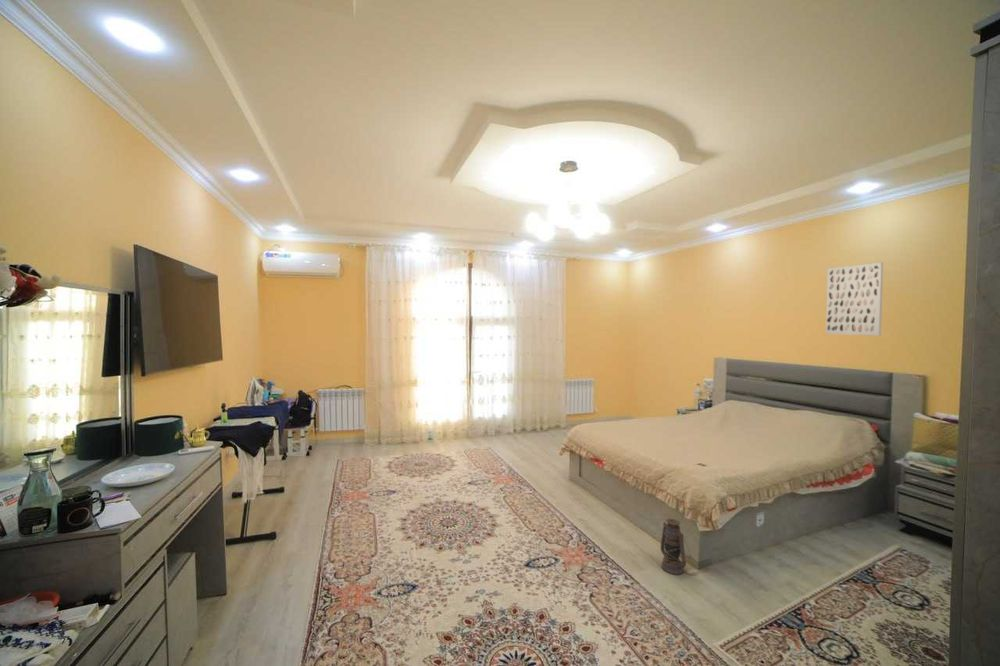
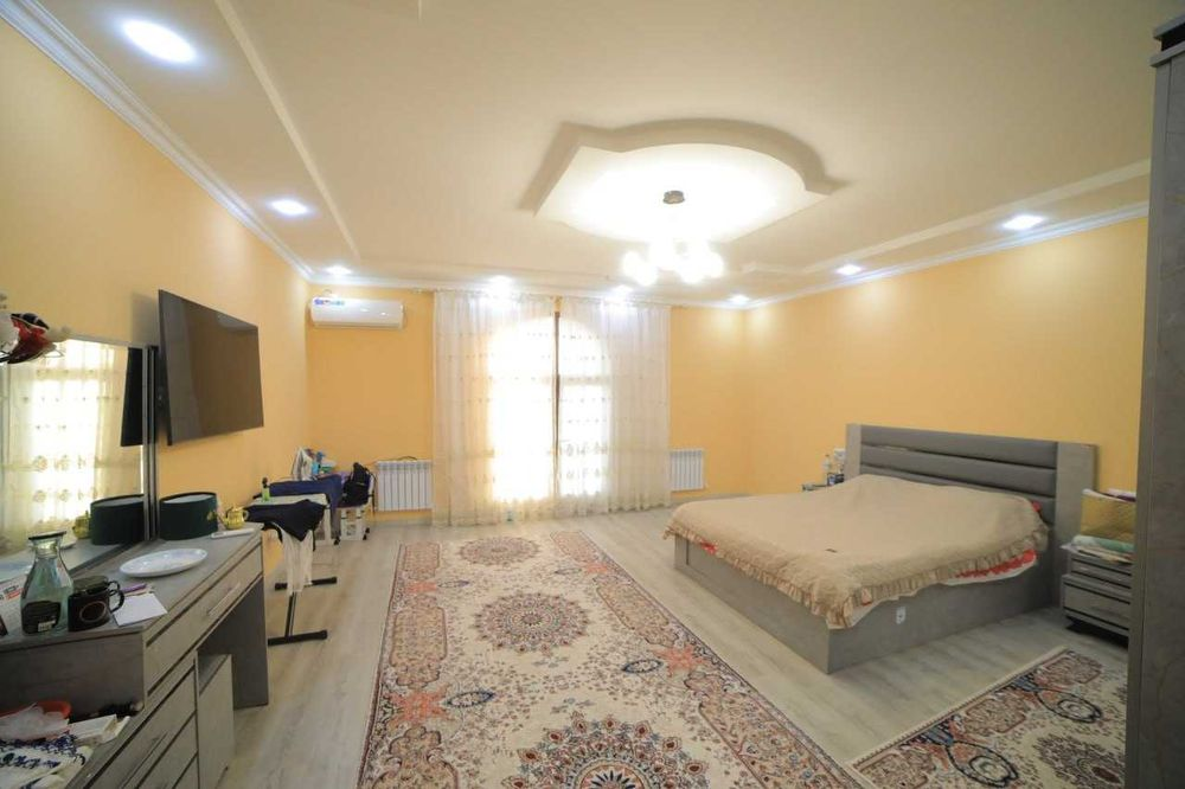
- lantern (673, 543)
- wall art (852, 300)
